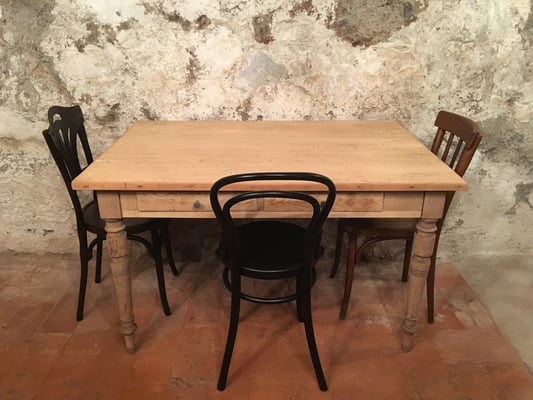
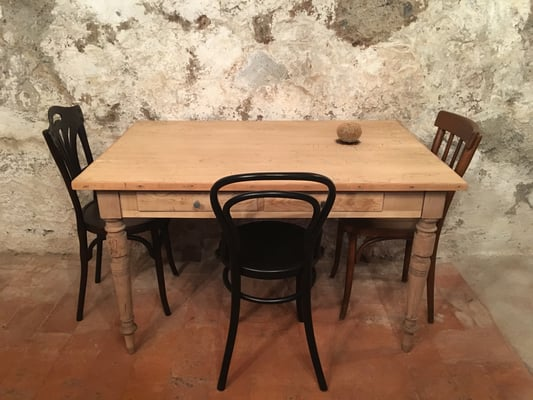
+ fruit (349, 132)
